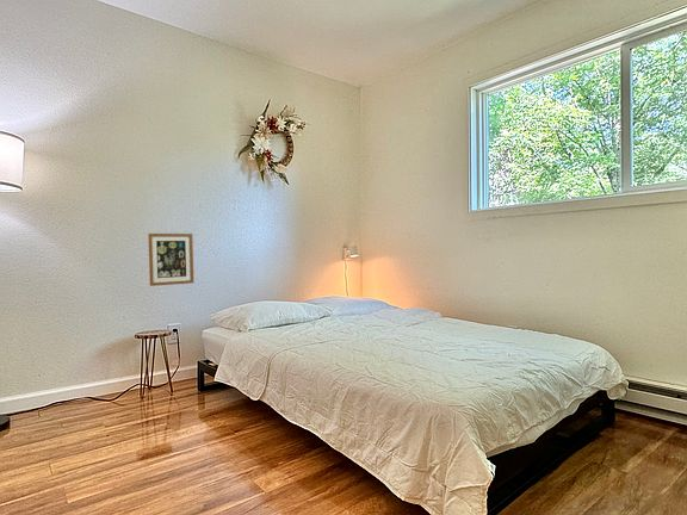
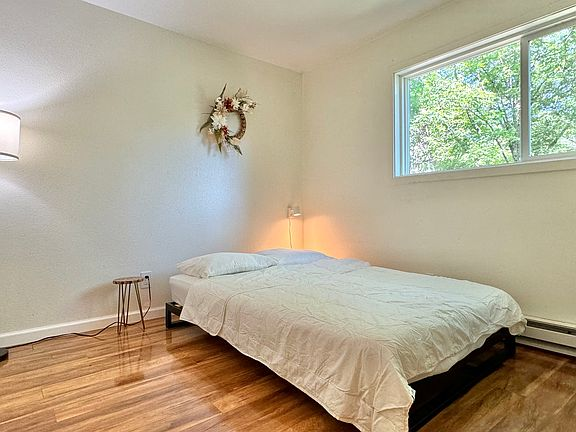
- wall art (172, 259)
